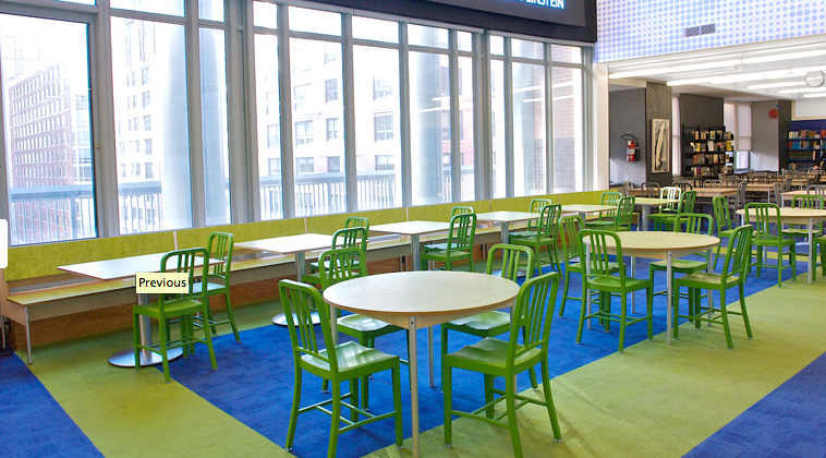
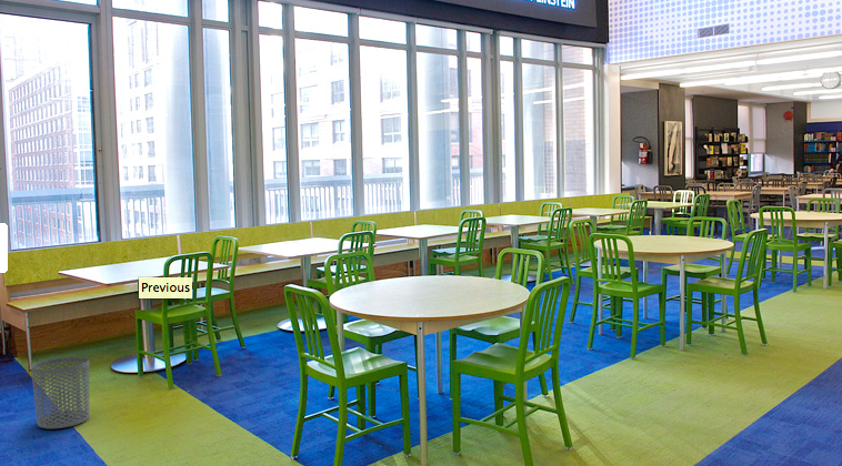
+ waste bin (61, 392)
